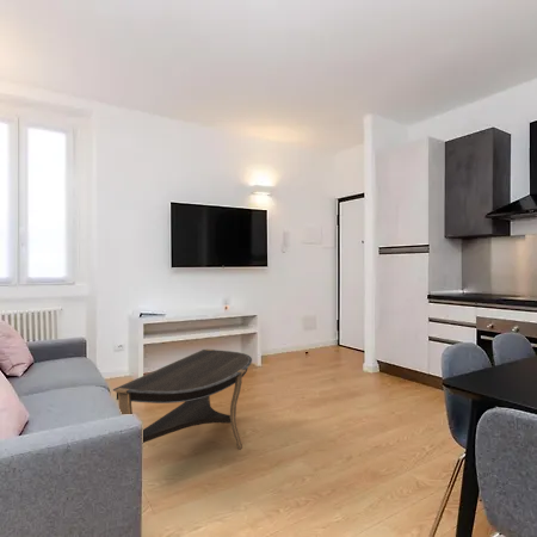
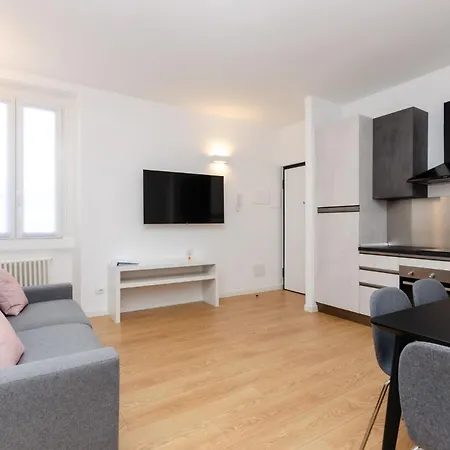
- coffee table (204, 405)
